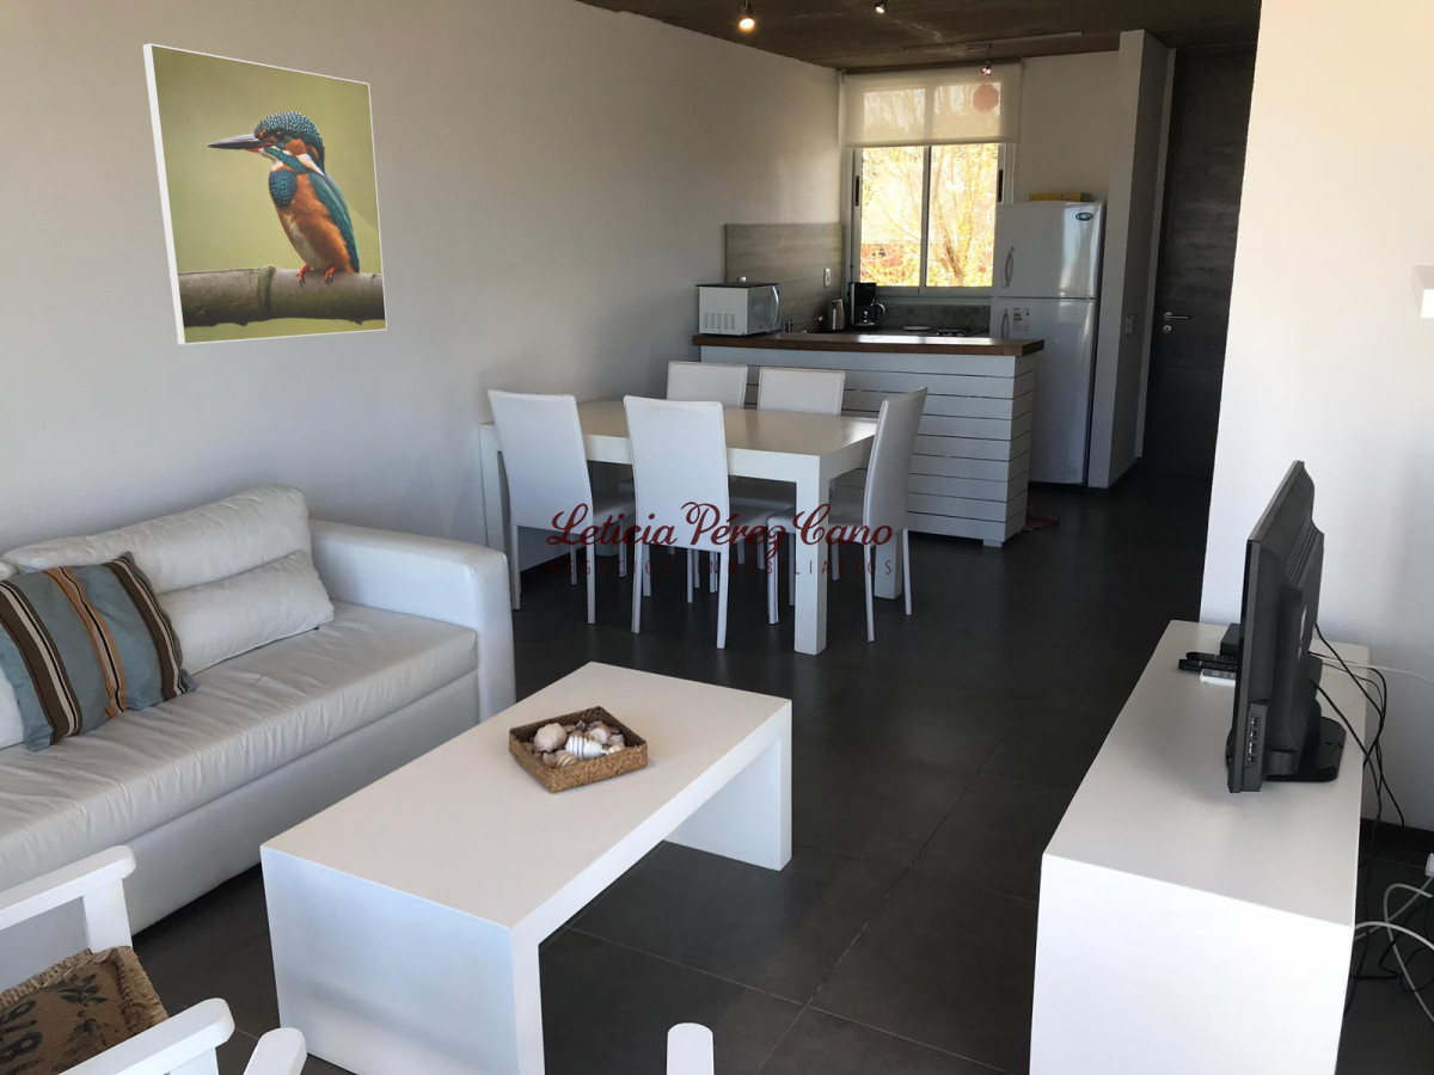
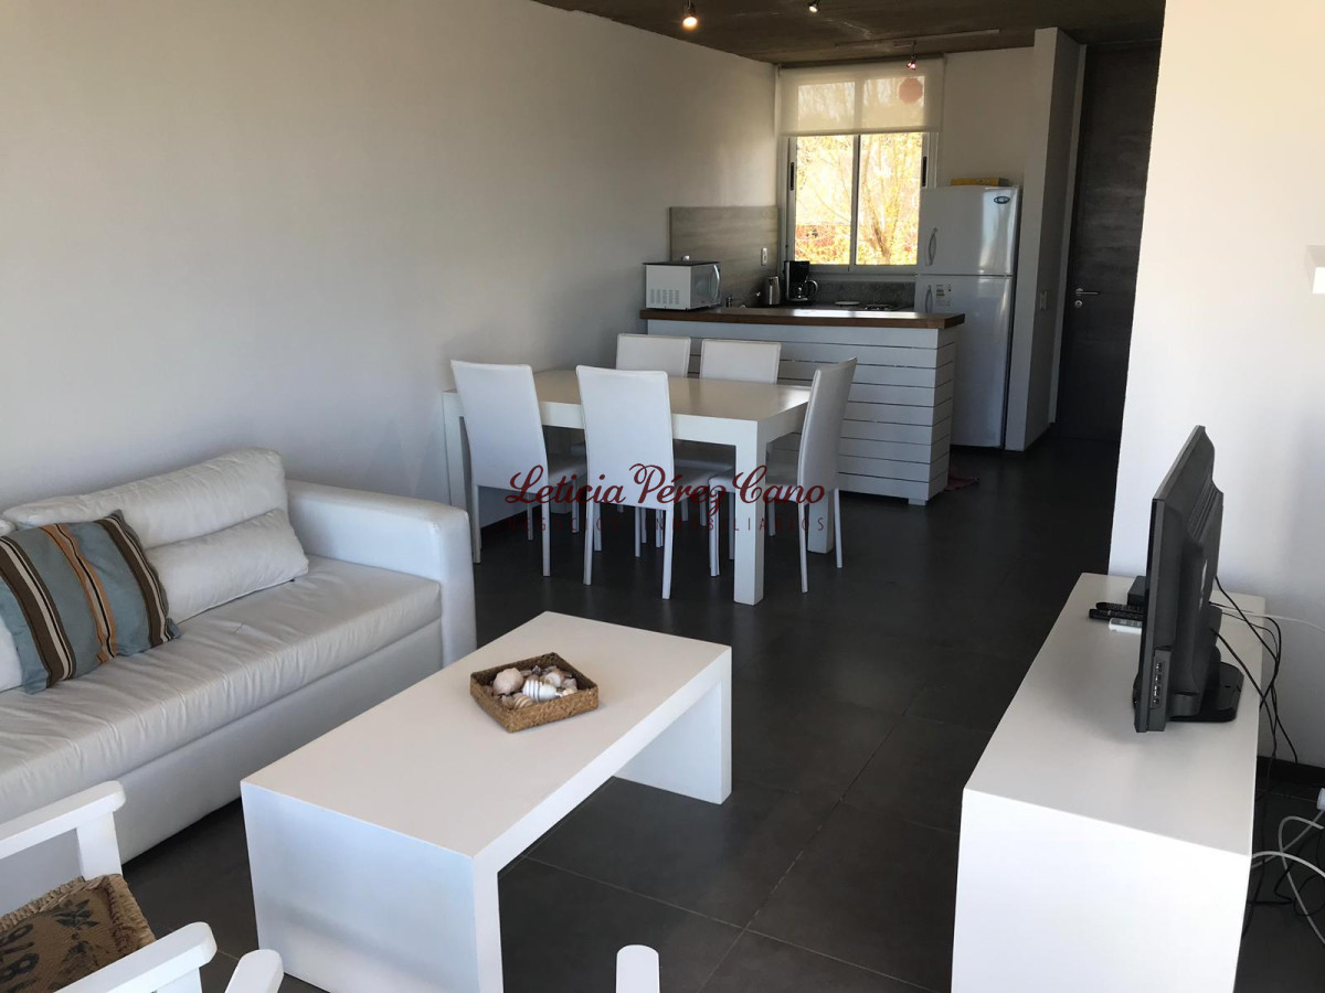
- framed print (280, 204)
